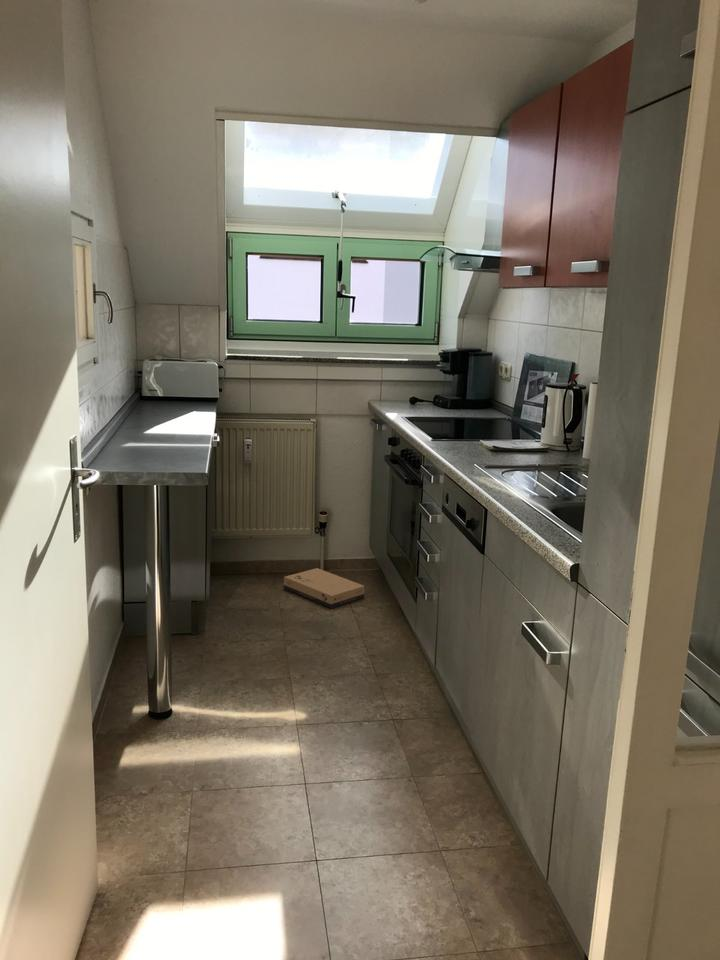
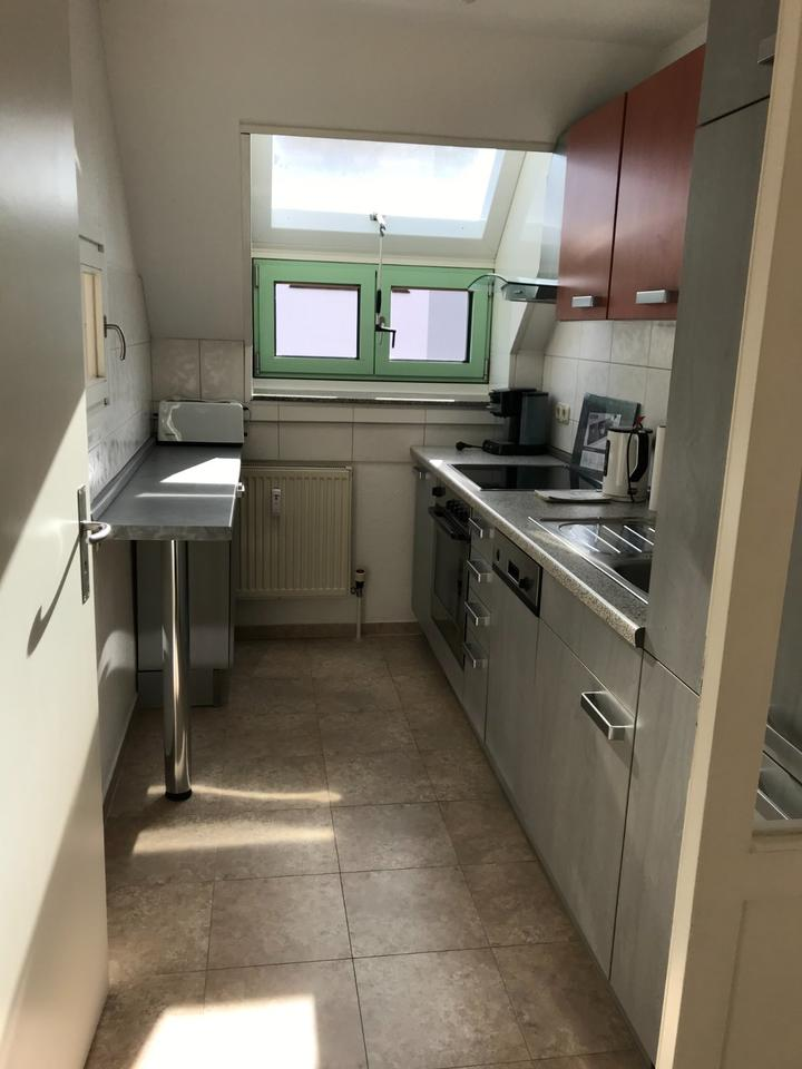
- cardboard box (323, 587)
